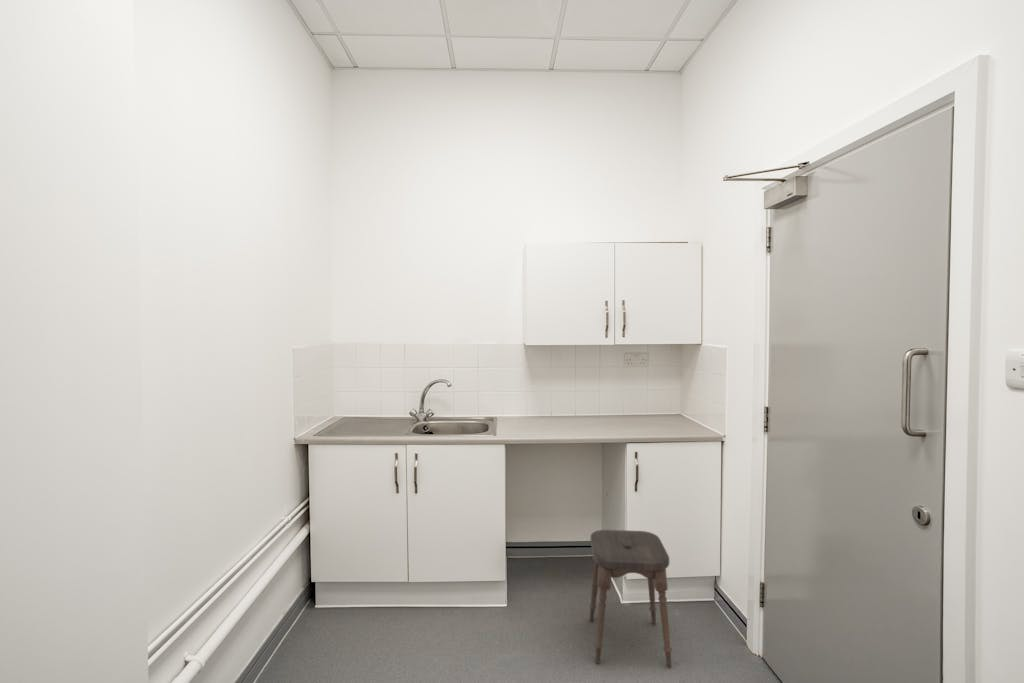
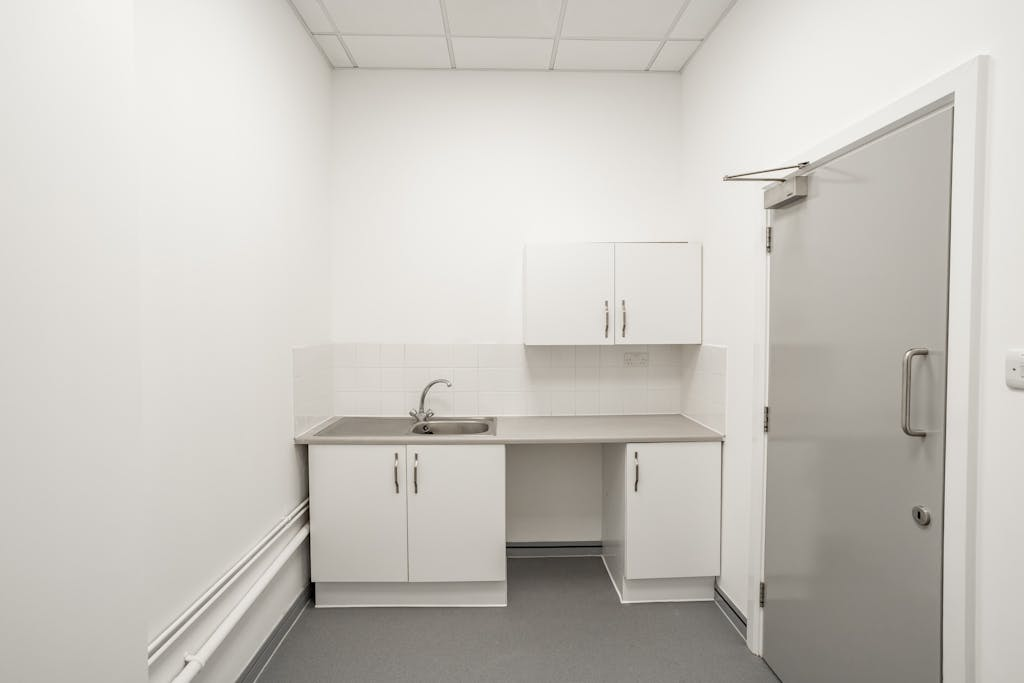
- stool (620, 576)
